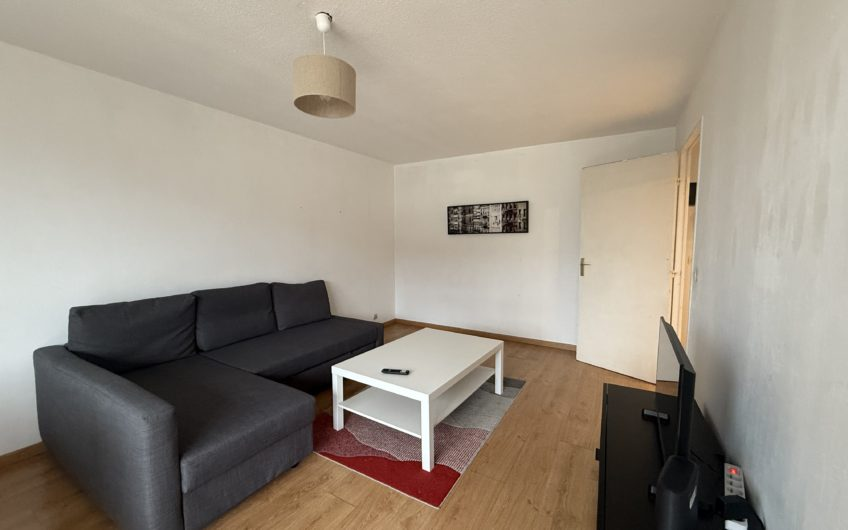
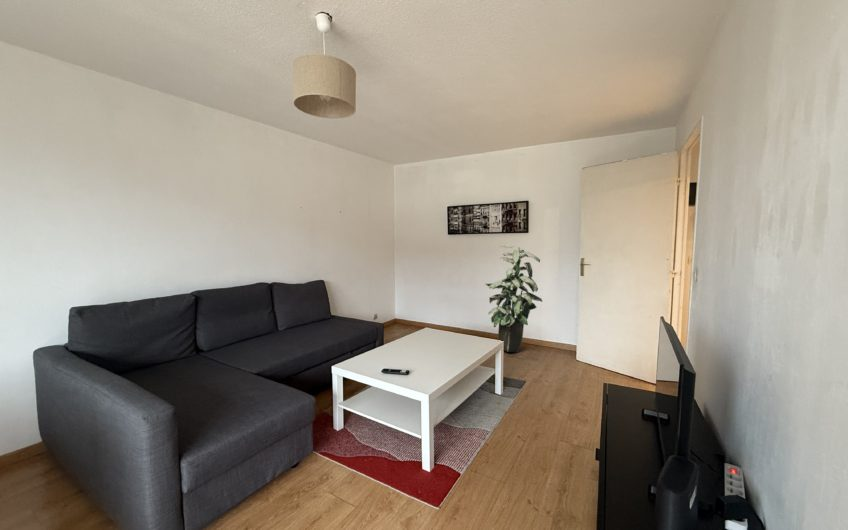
+ indoor plant (511, 297)
